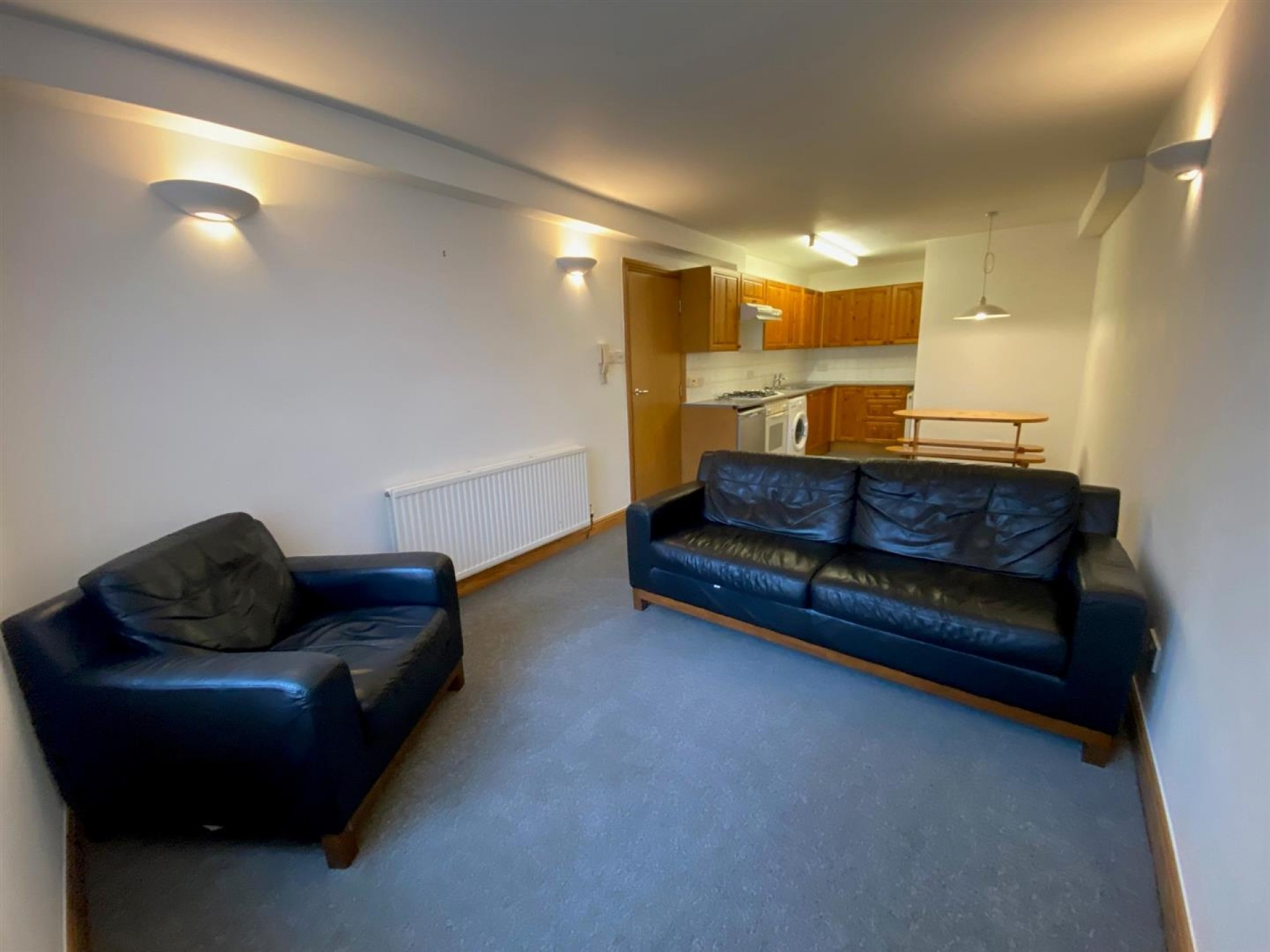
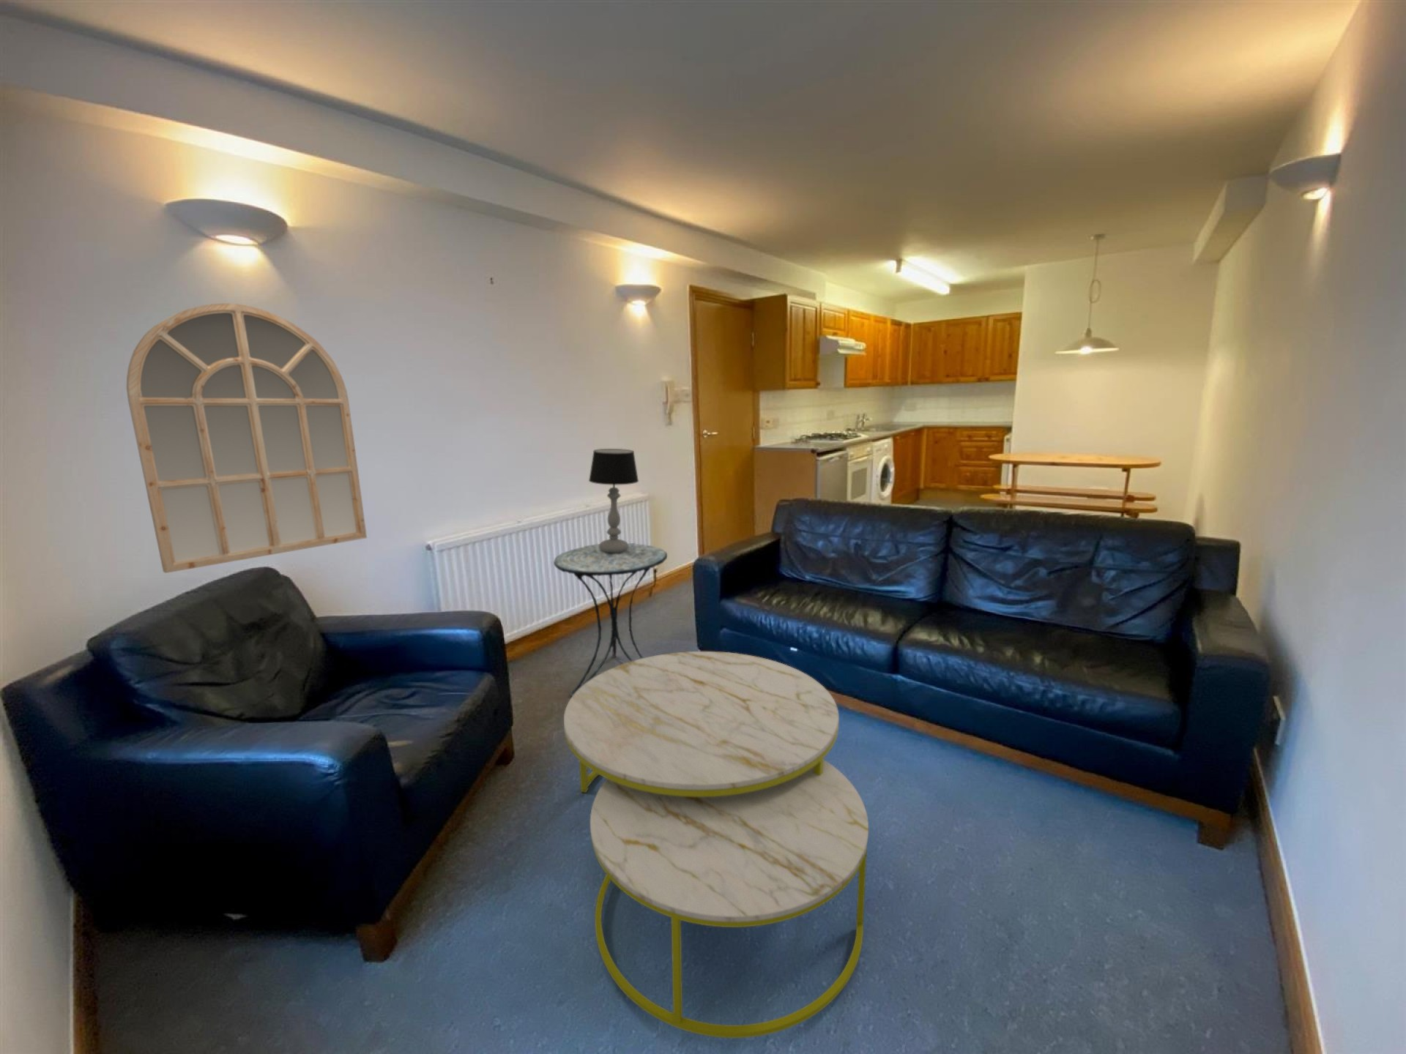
+ mirror (257, 433)
+ coffee table (716, 781)
+ table lamp (611, 502)
+ side table (613, 618)
